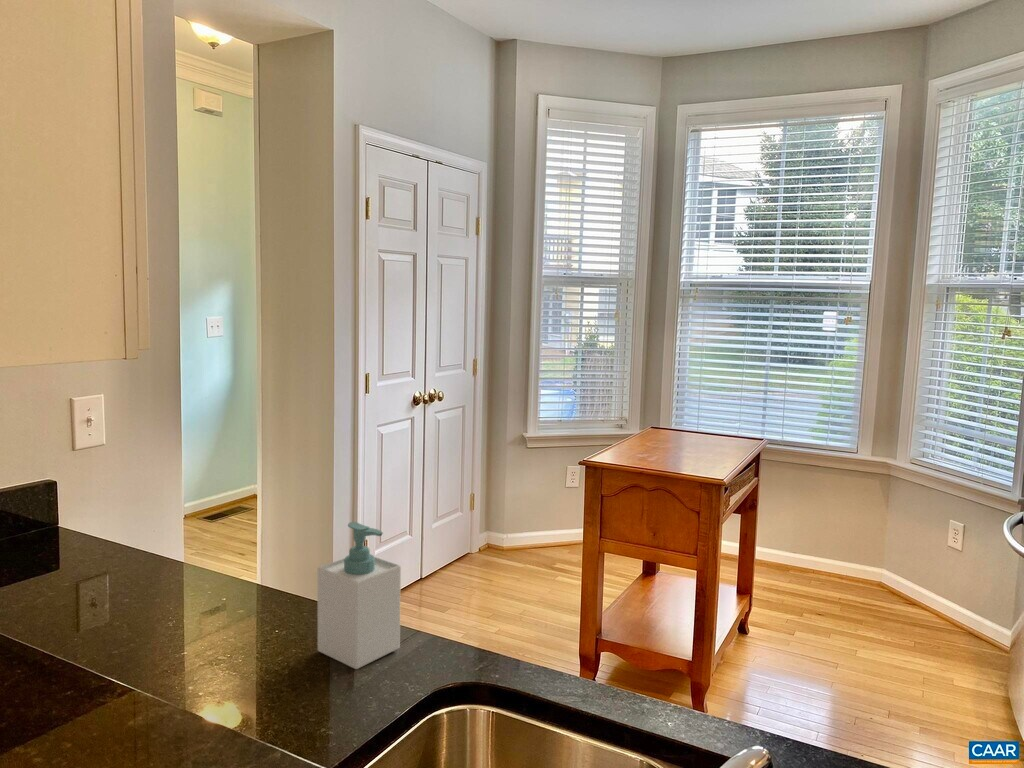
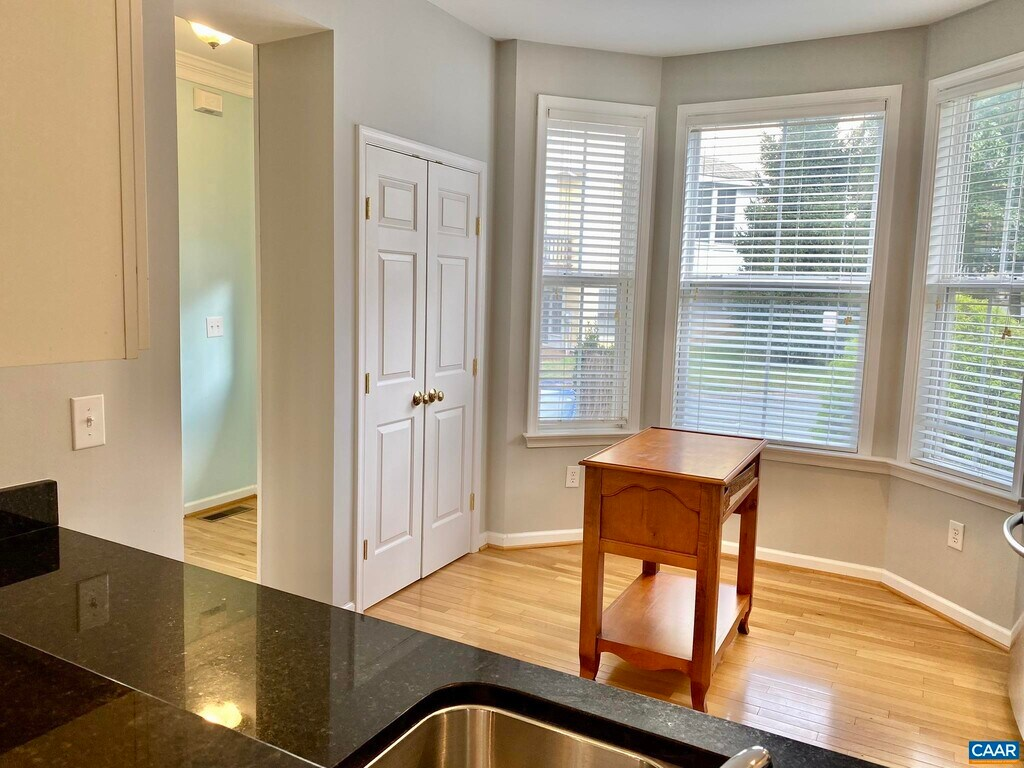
- soap bottle (359, 588)
